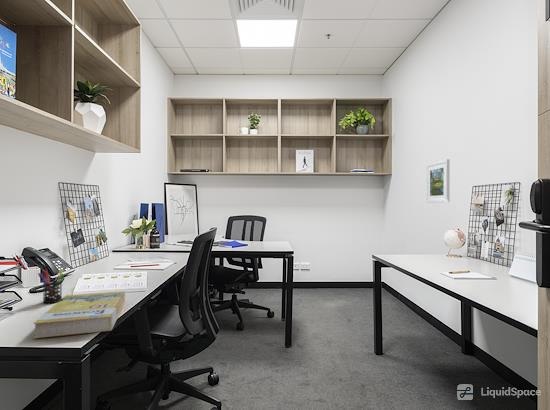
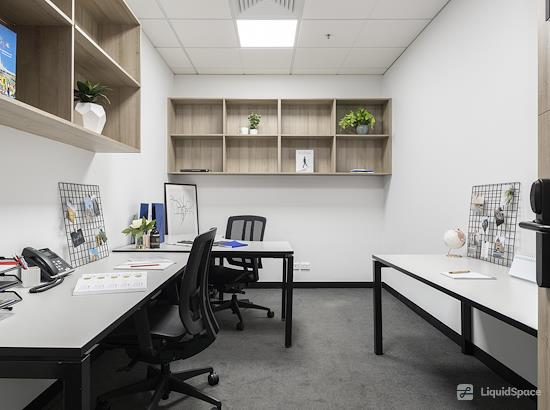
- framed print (437, 182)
- book (86, 311)
- pen holder (53, 284)
